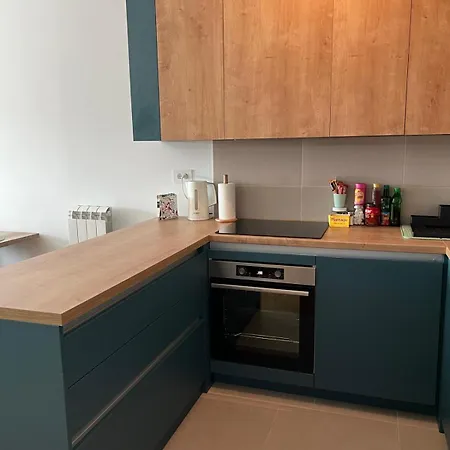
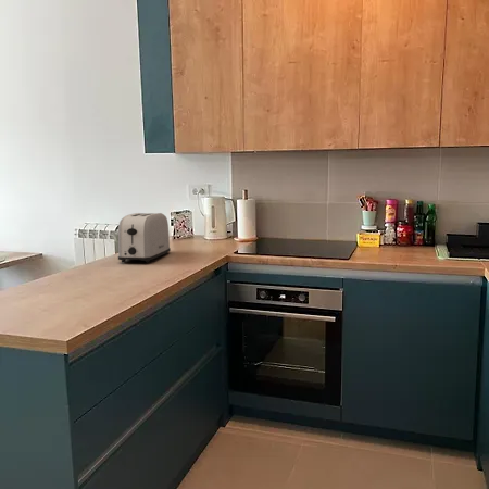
+ toaster (143, 236)
